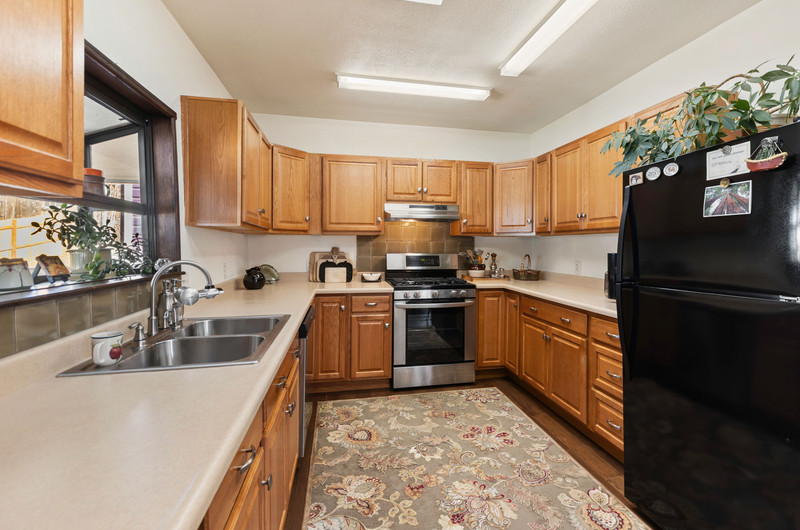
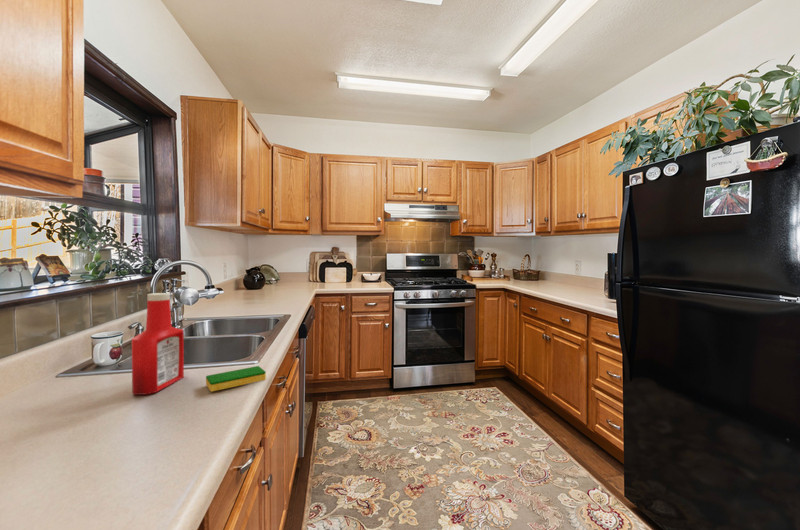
+ soap bottle (159, 339)
+ dish sponge (236, 377)
